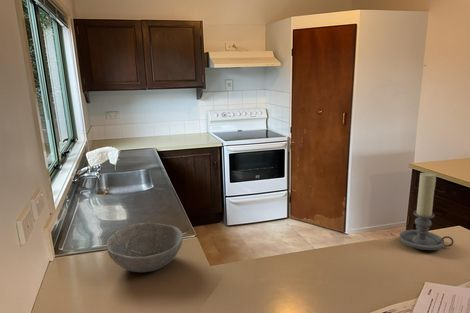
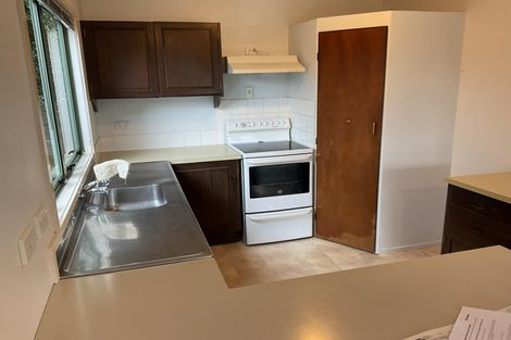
- bowl (146, 249)
- candle holder (429, 209)
